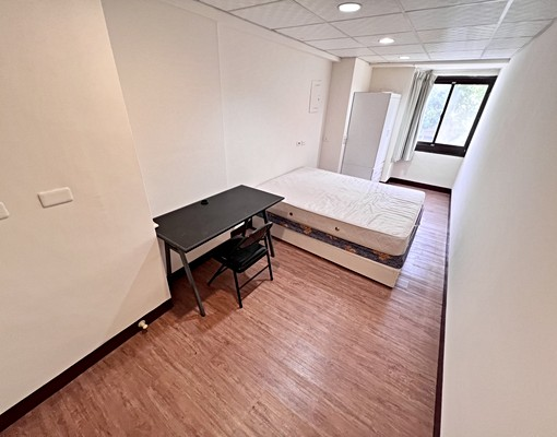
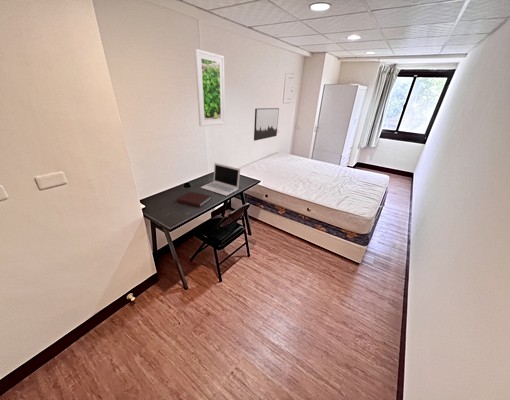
+ notebook (194, 198)
+ wall art (267, 123)
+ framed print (211, 91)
+ laptop (220, 178)
